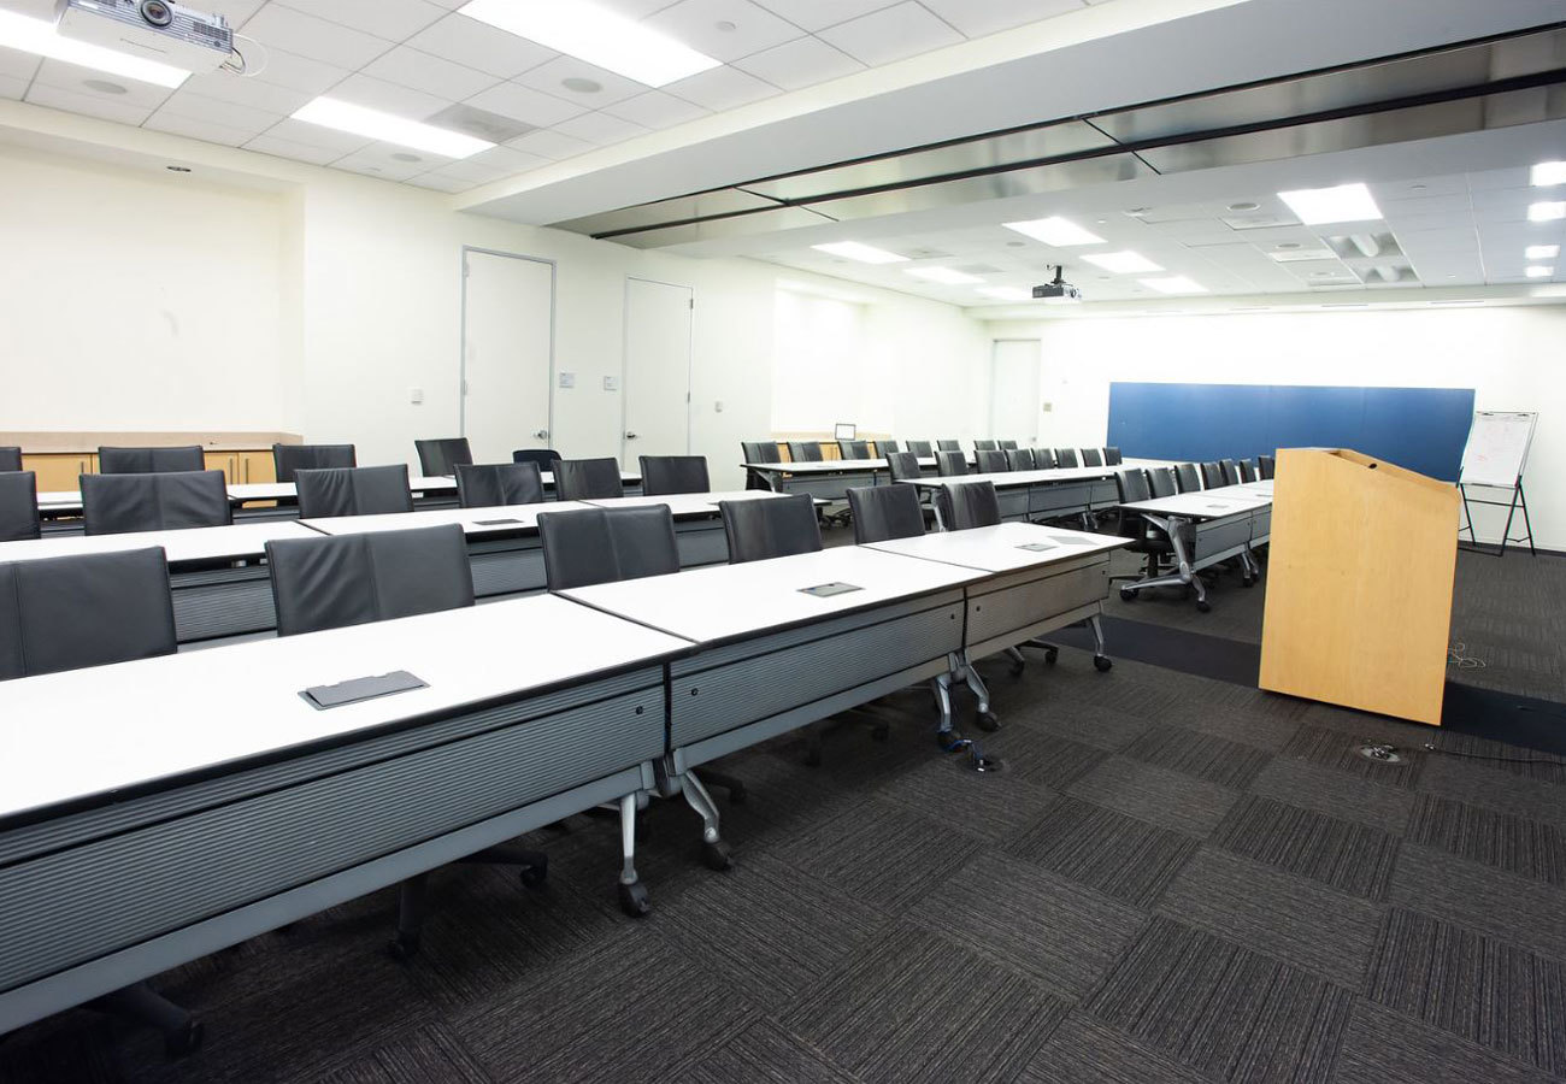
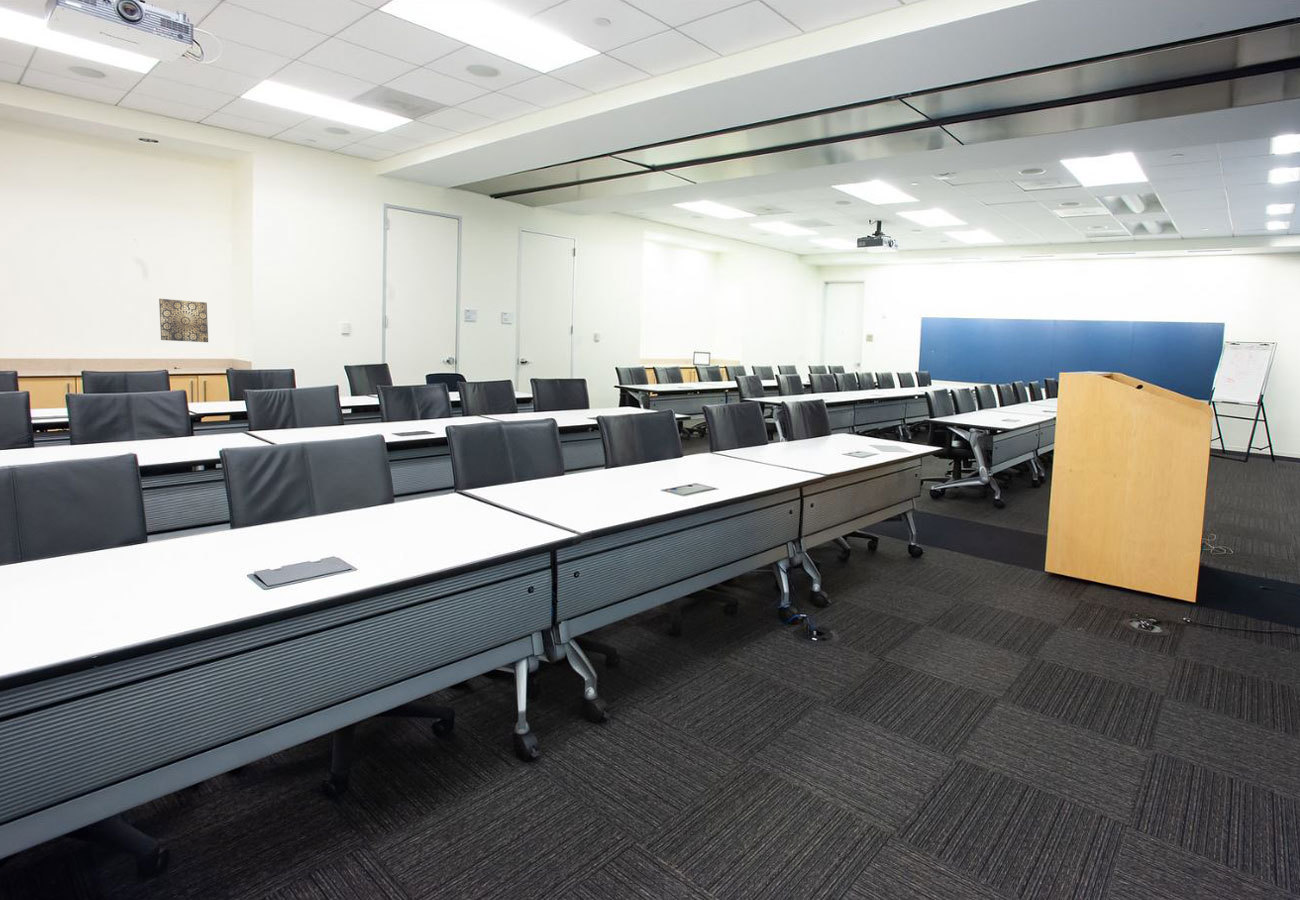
+ wall art (184, 321)
